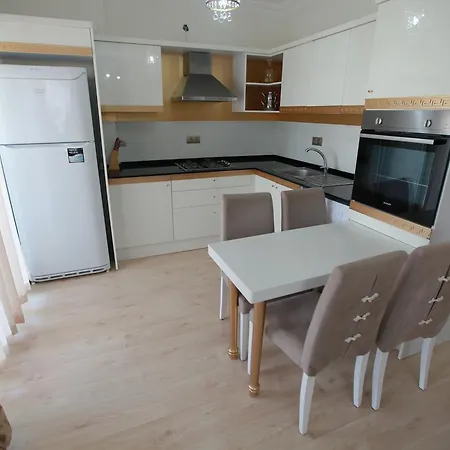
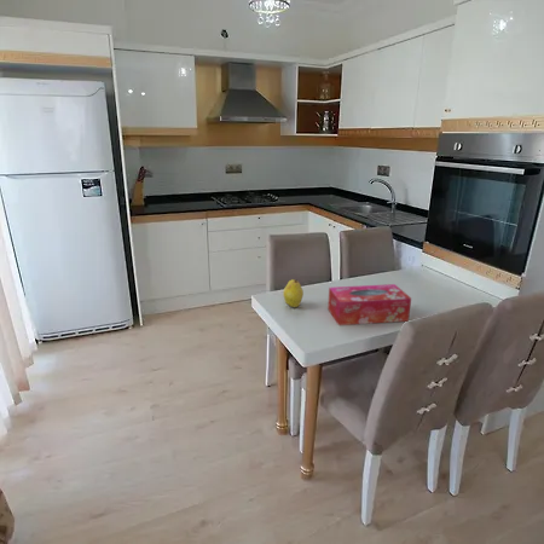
+ tissue box (368, 303)
+ fruit (293, 293)
